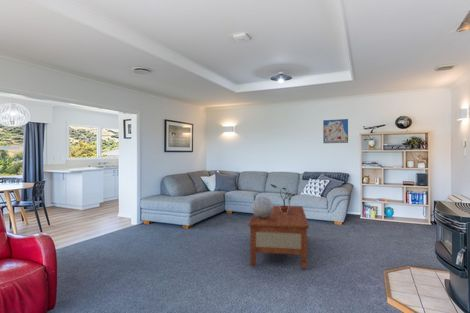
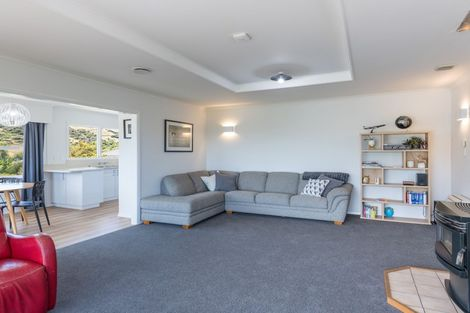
- decorative sphere (262, 207)
- potted plant (282, 198)
- coffee table (279, 231)
- wall art (335, 131)
